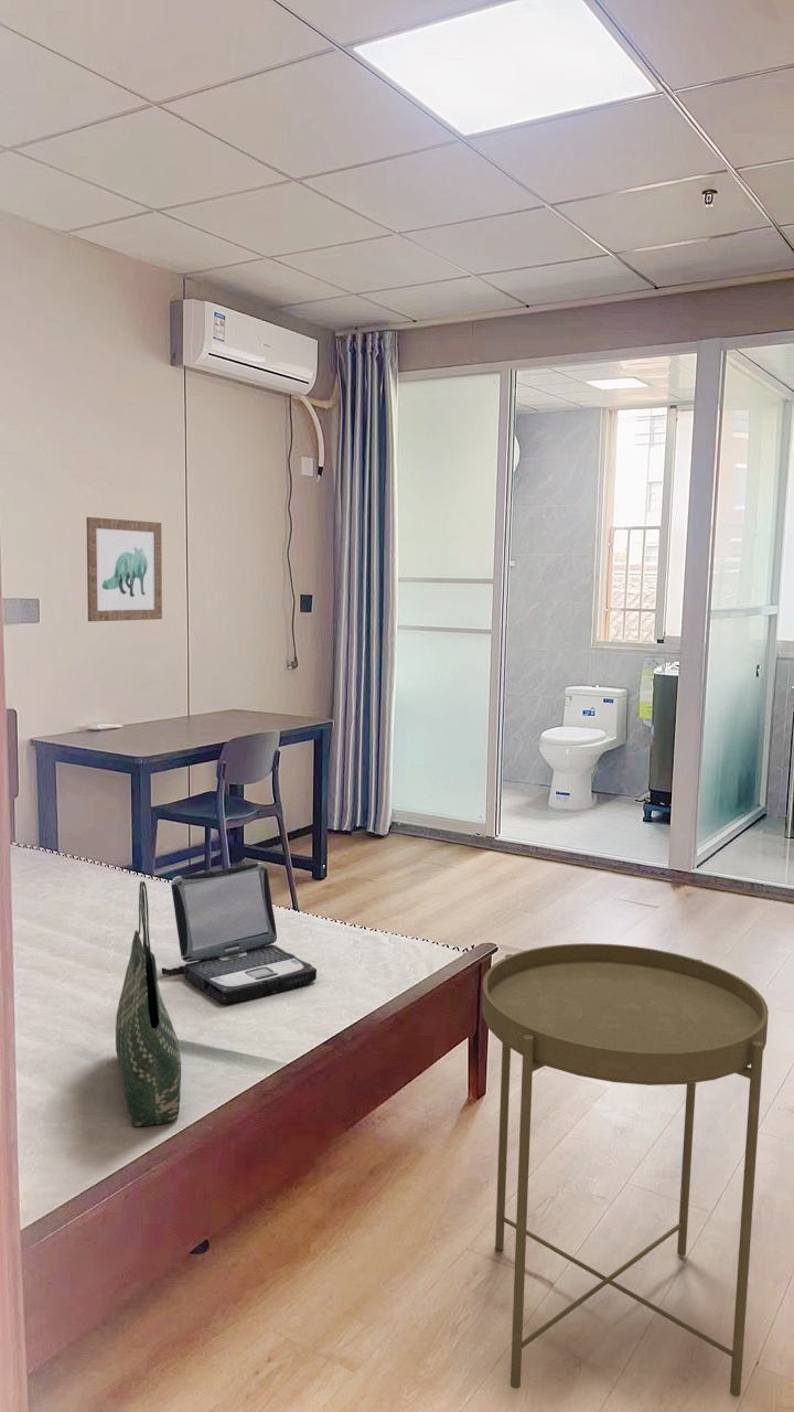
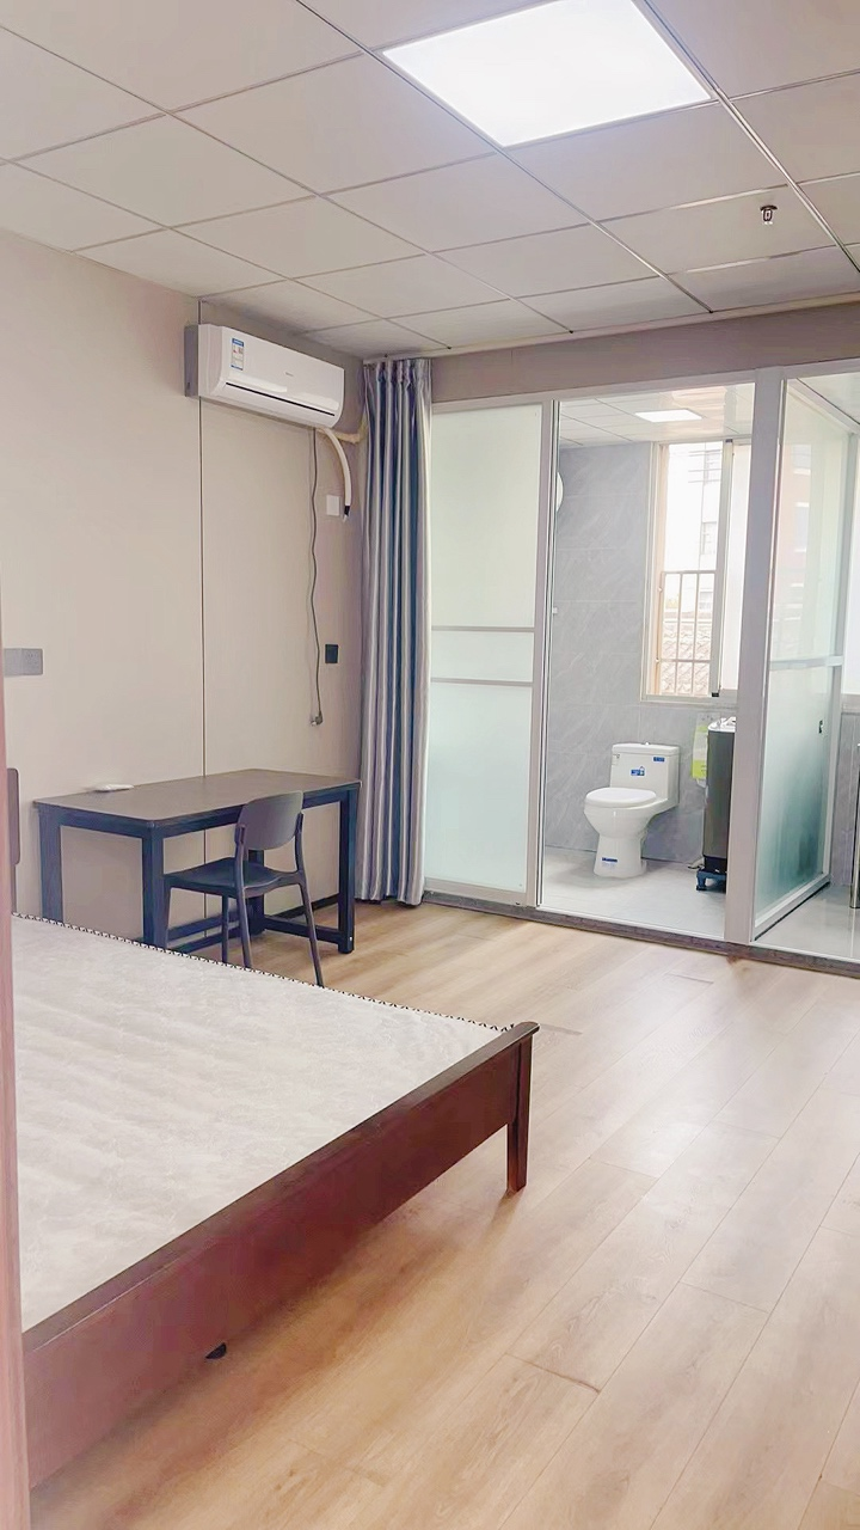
- tote bag (146, 986)
- side table (683, 1155)
- laptop (240, 928)
- wall art (126, 570)
